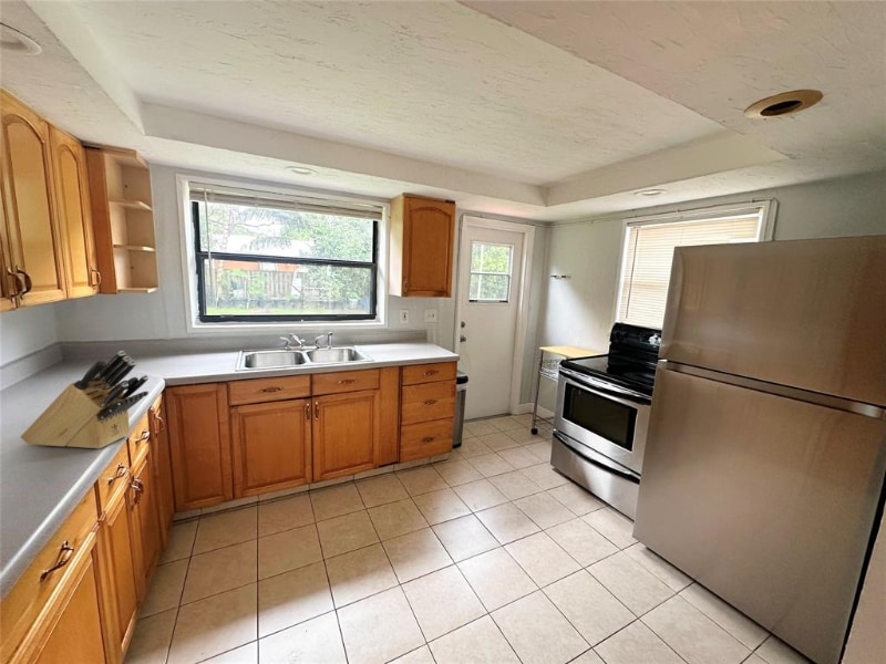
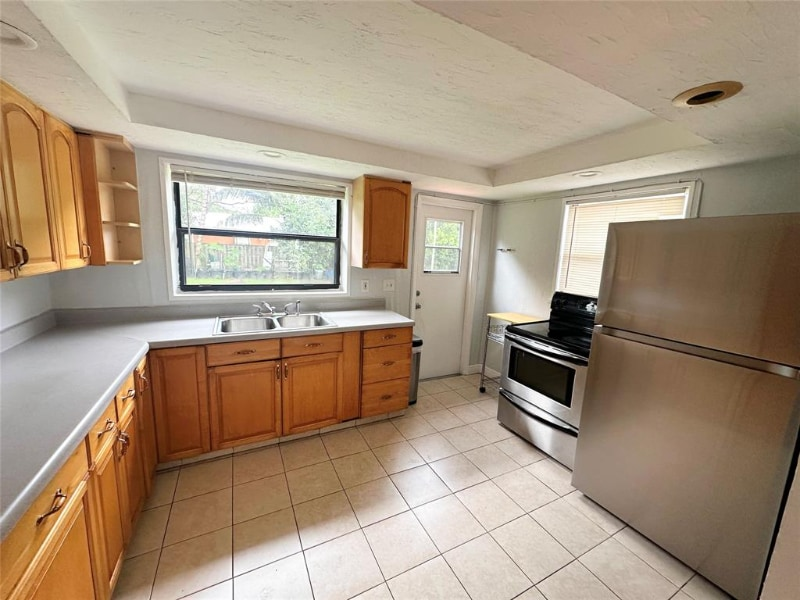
- knife block (86, 396)
